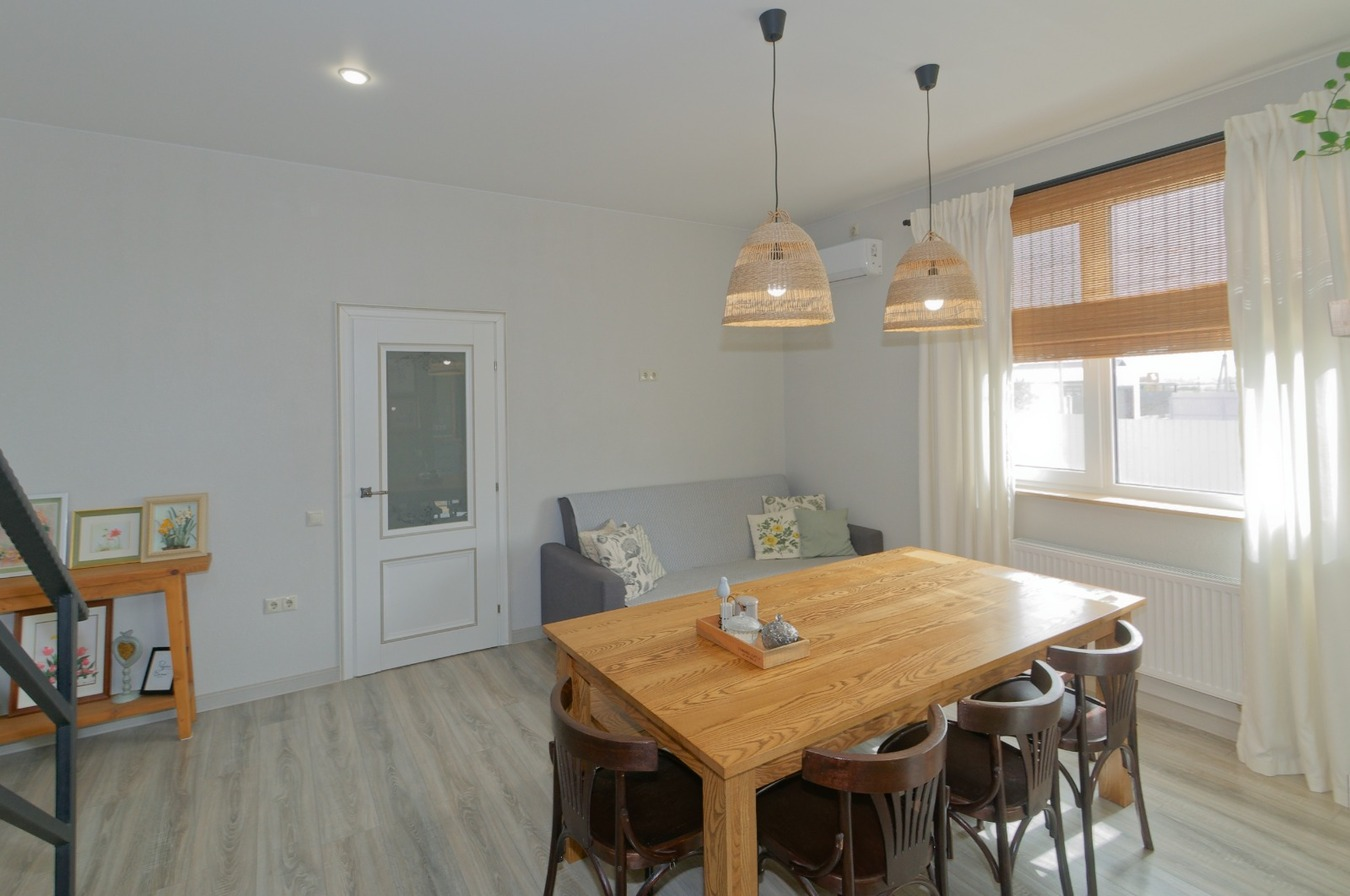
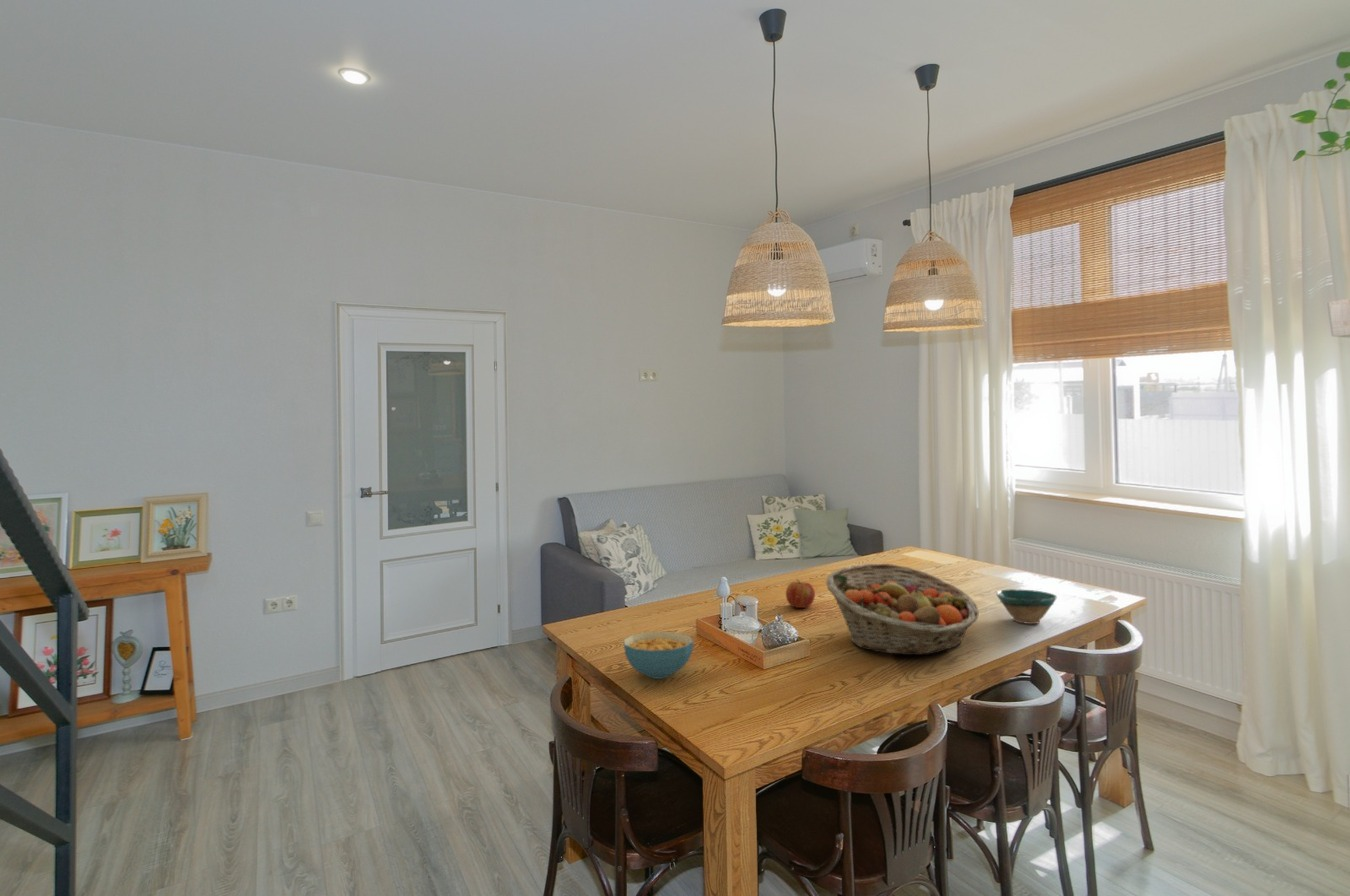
+ bowl (1026, 607)
+ apple (800, 593)
+ cereal bowl (658, 658)
+ fruit basket (900, 606)
